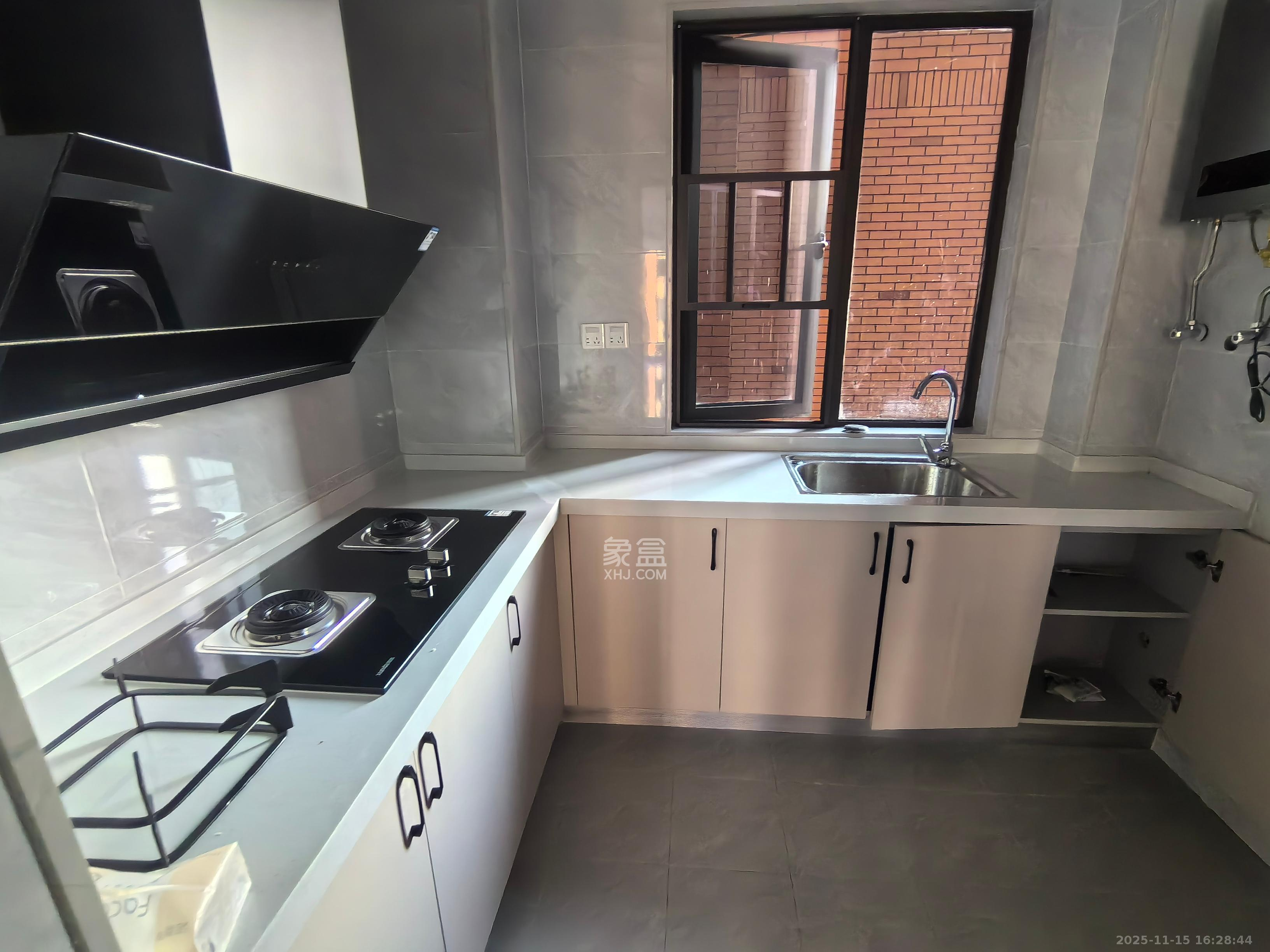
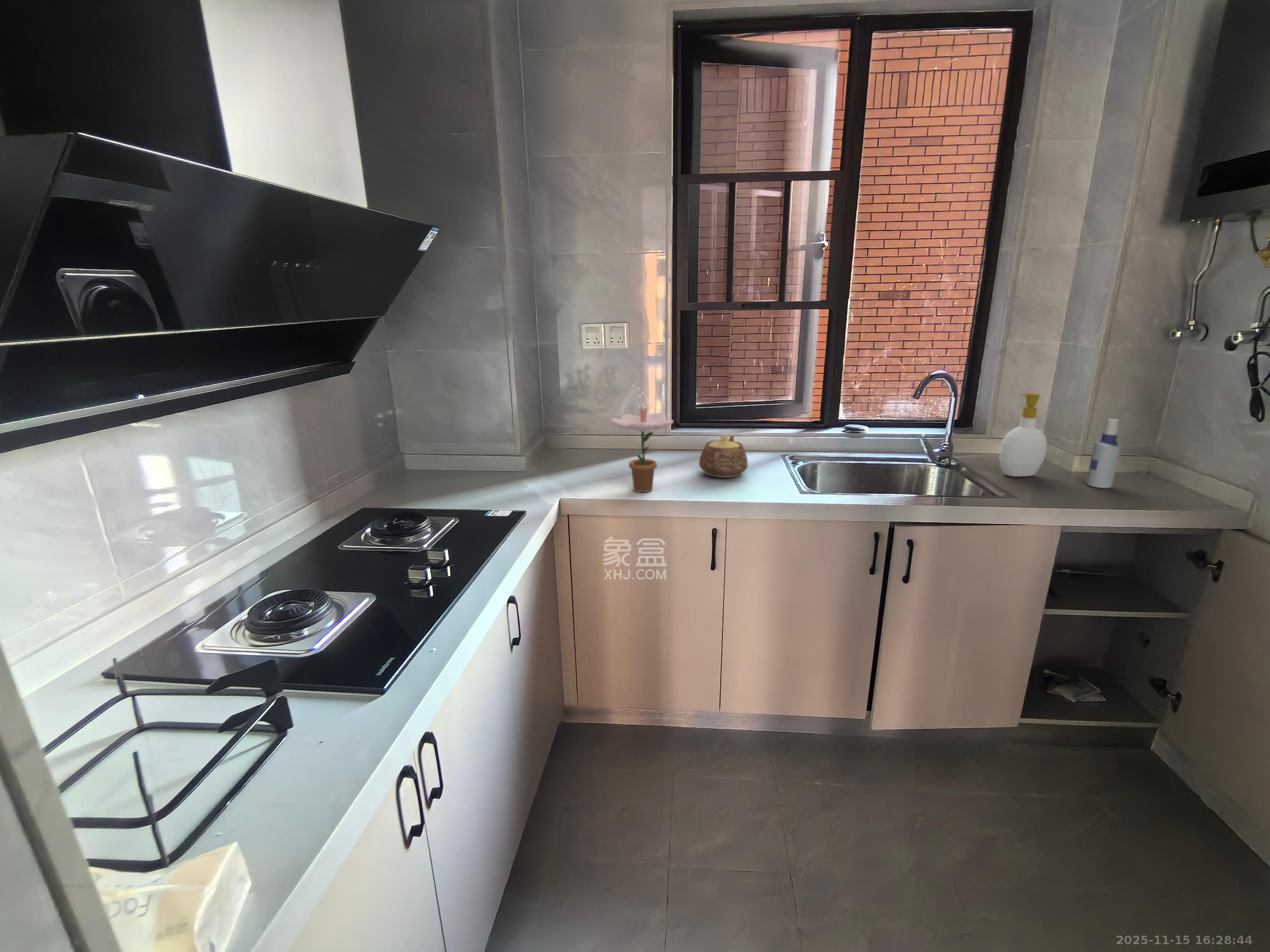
+ flower (641, 436)
+ soap bottle (1024, 435)
+ teapot (724, 454)
+ spray bottle (1105, 453)
